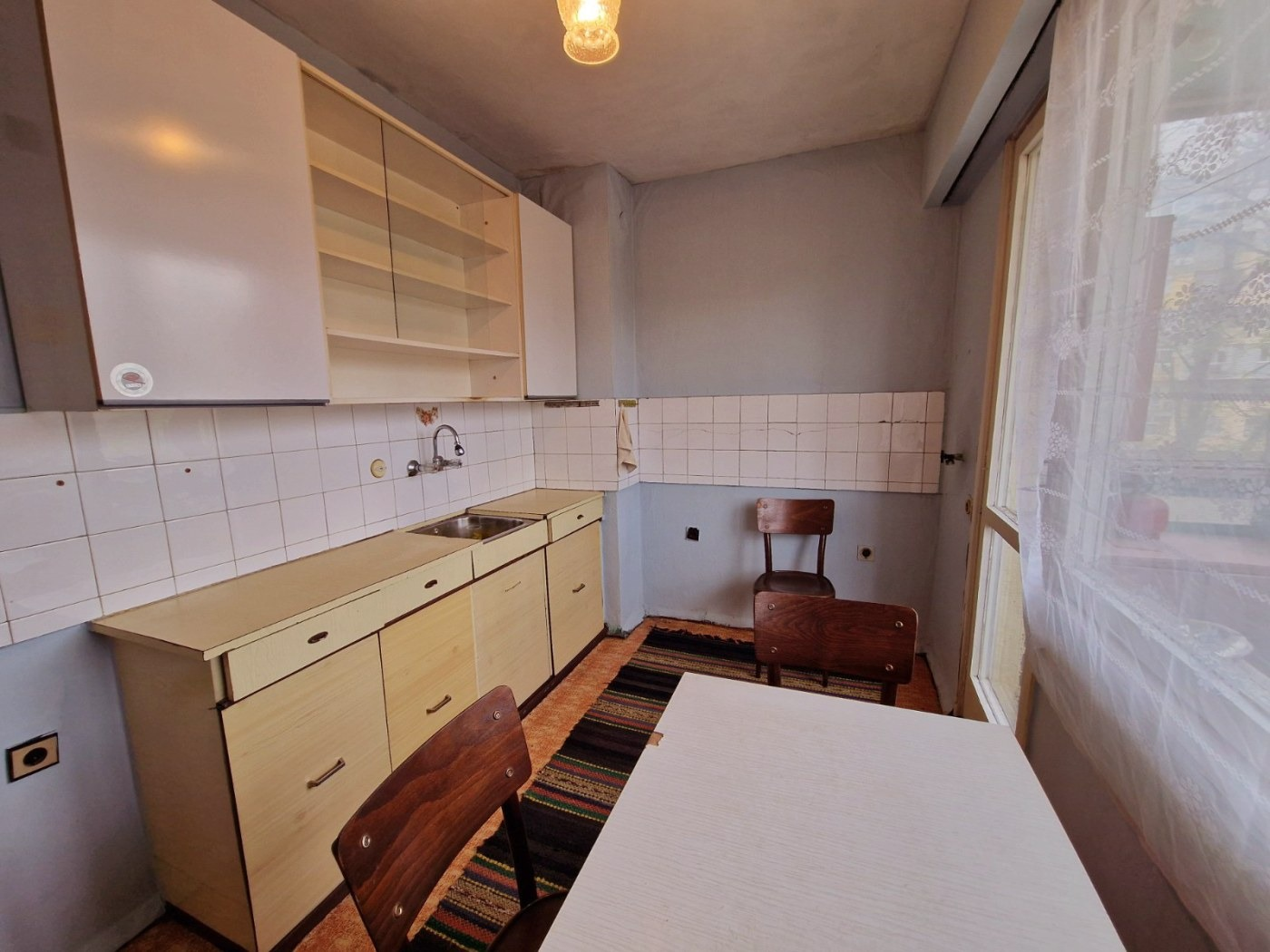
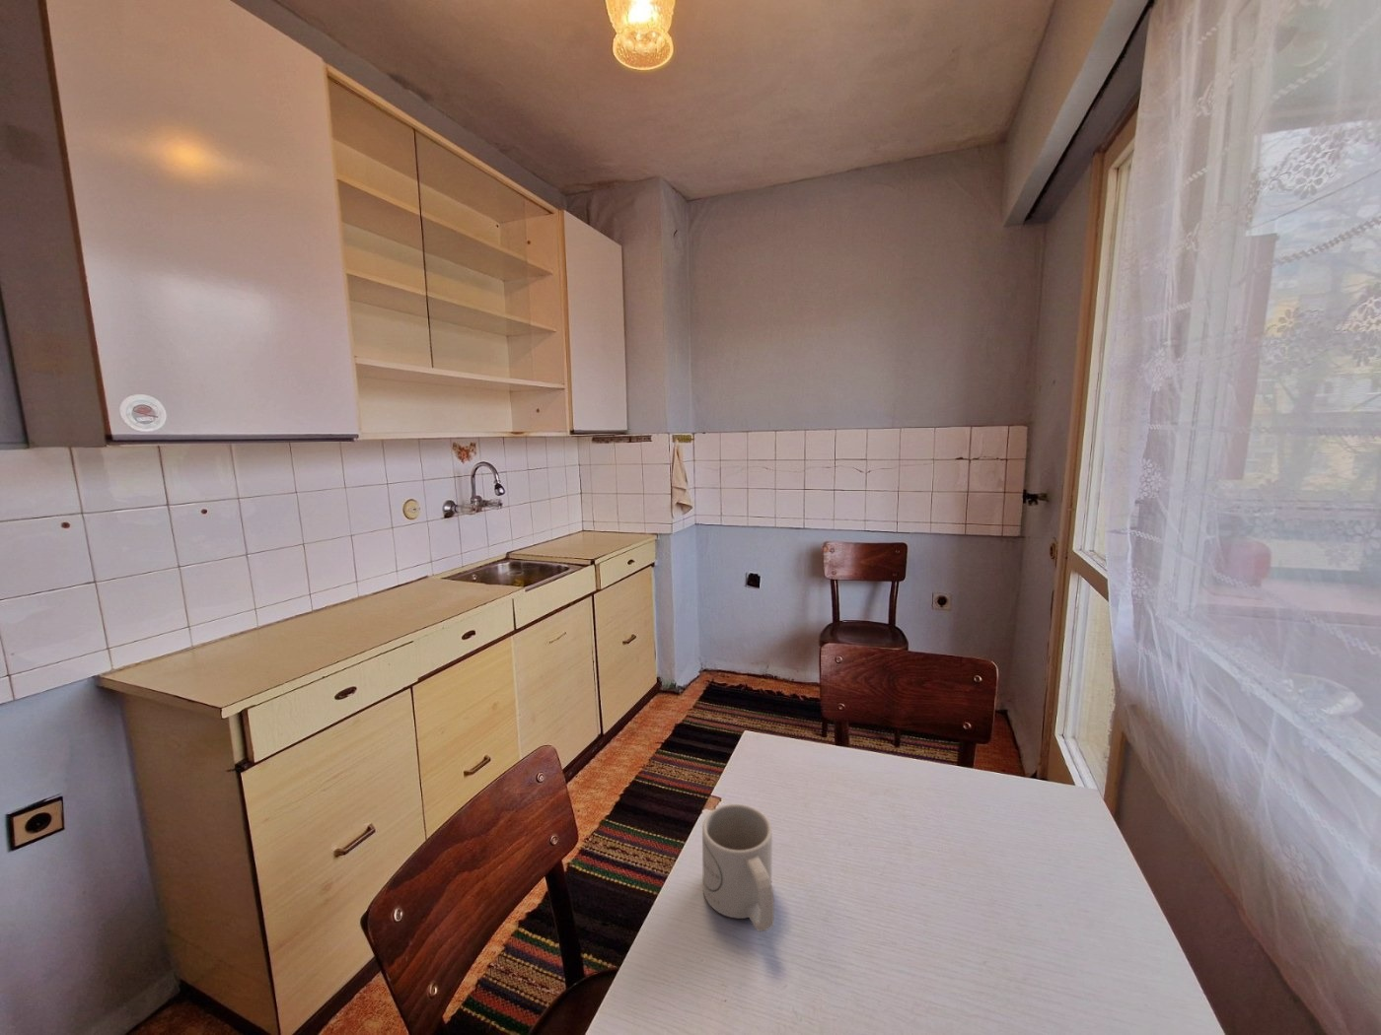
+ mug (744, 871)
